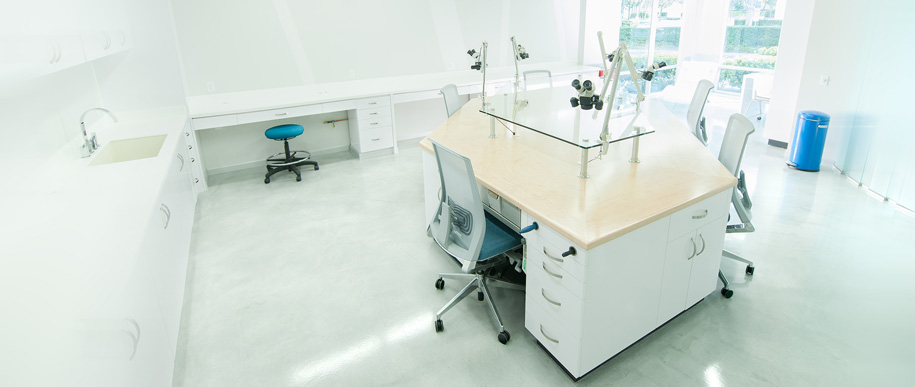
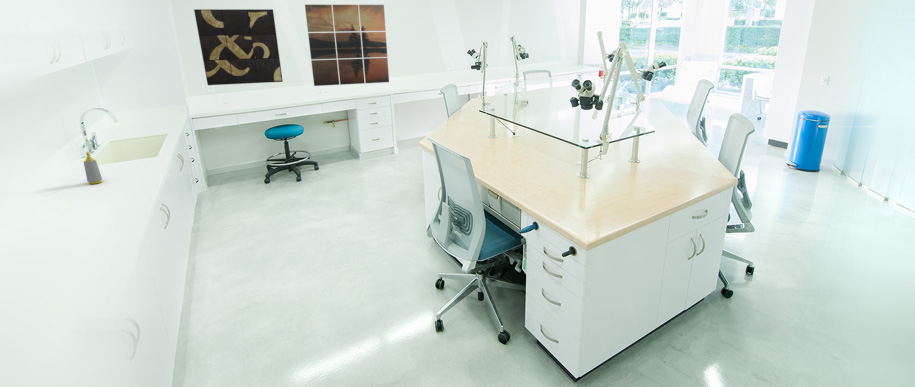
+ soap bottle (91, 167)
+ wall art (240, 47)
+ wall art (349, 45)
